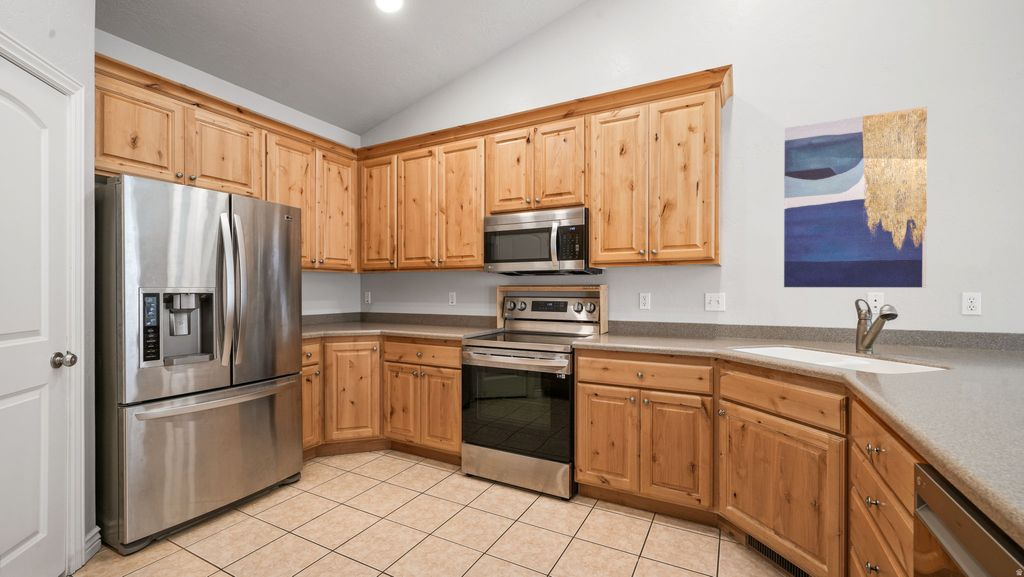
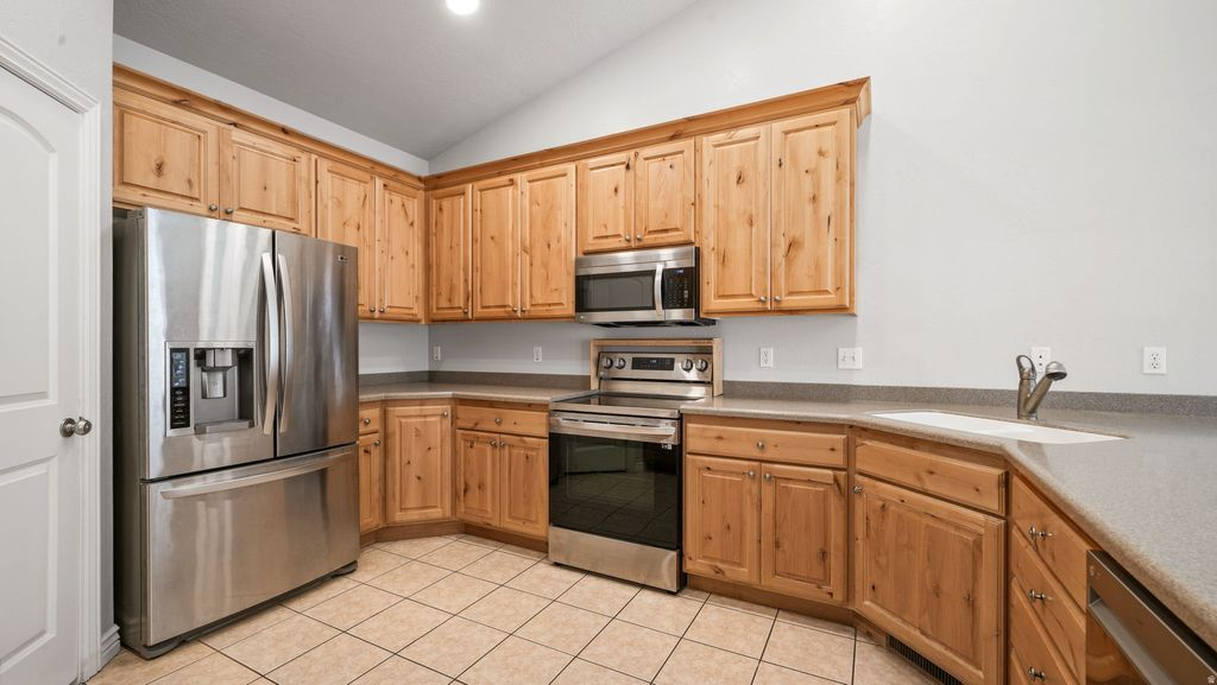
- wall art (850, 203)
